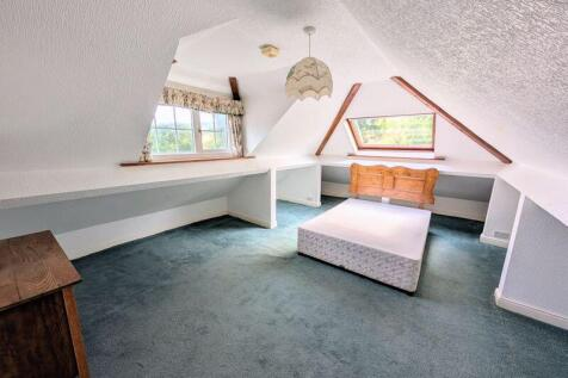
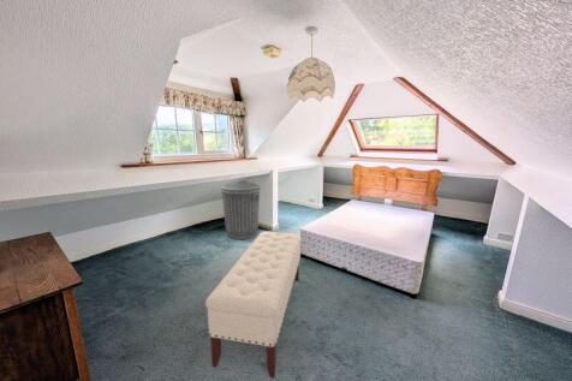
+ bench (266, 285)
+ trash can (242, 207)
